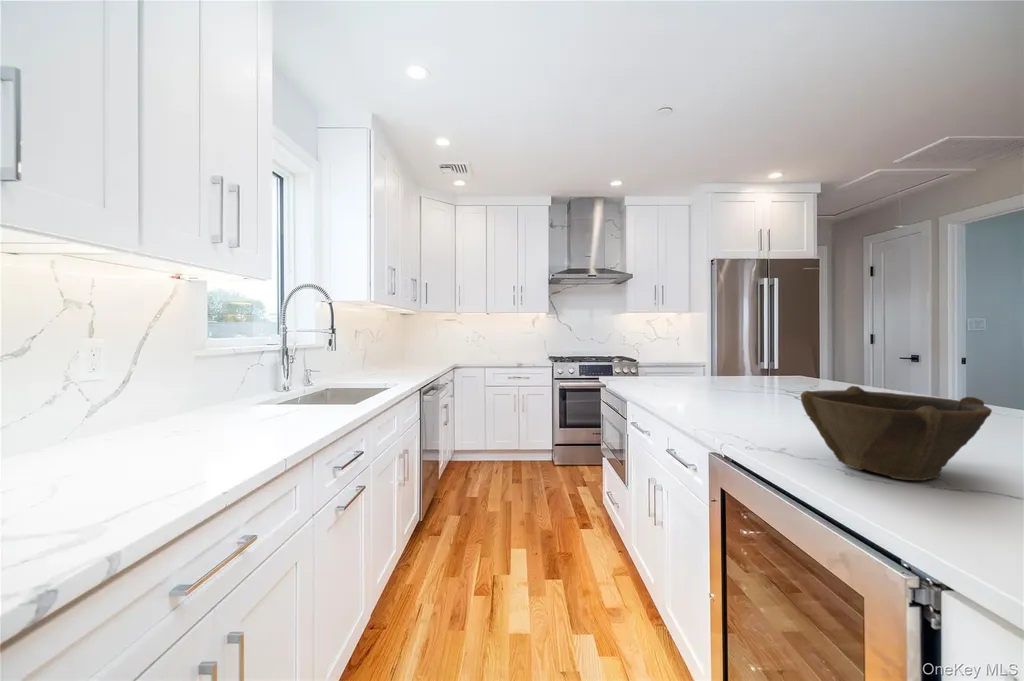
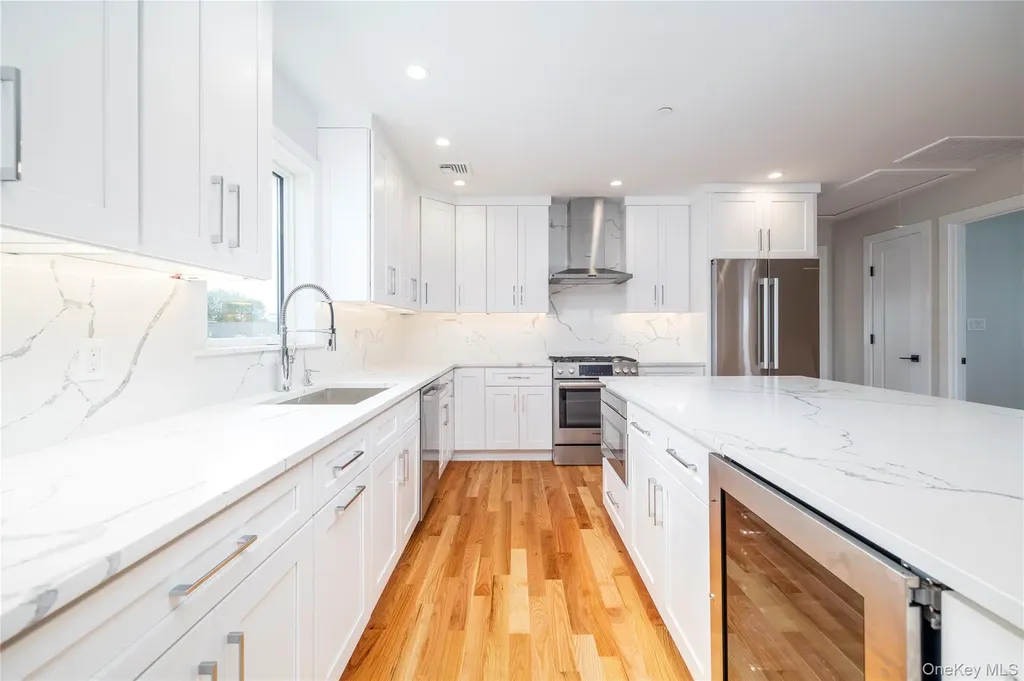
- bowl (888, 431)
